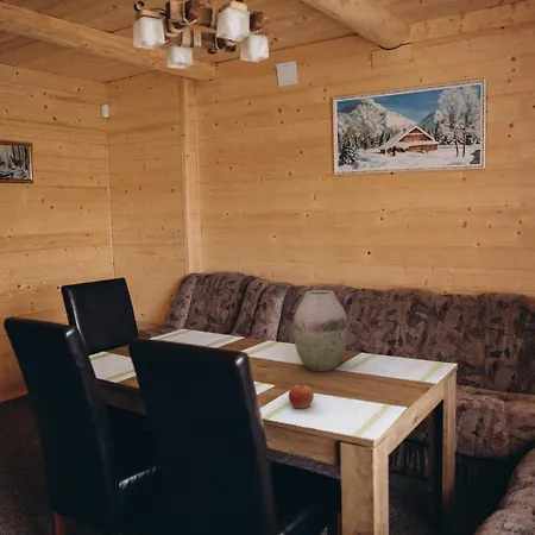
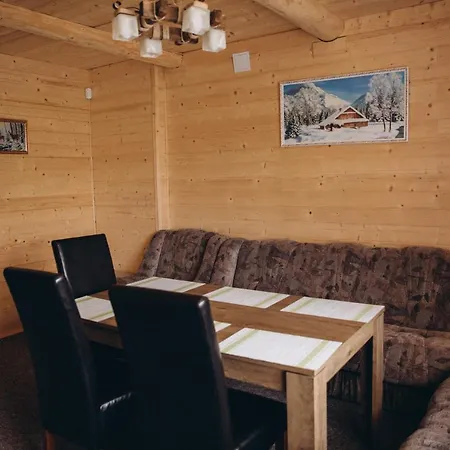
- vase (320, 329)
- apple (301, 395)
